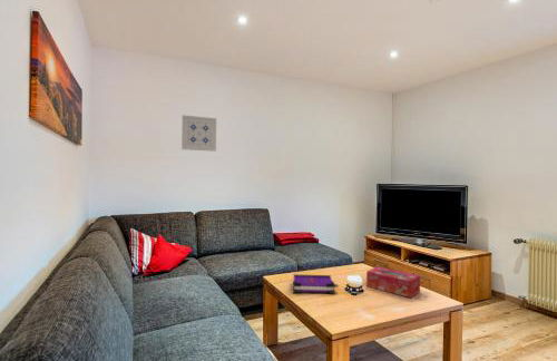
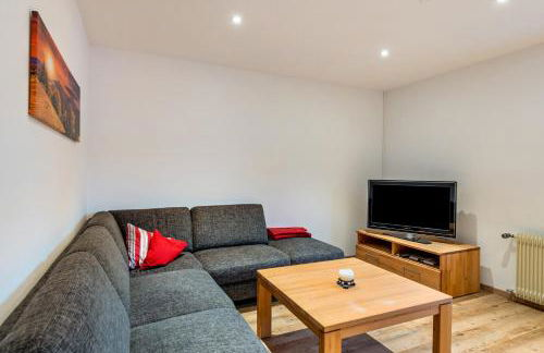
- wall art (199, 133)
- board game (315, 283)
- tissue box (392, 281)
